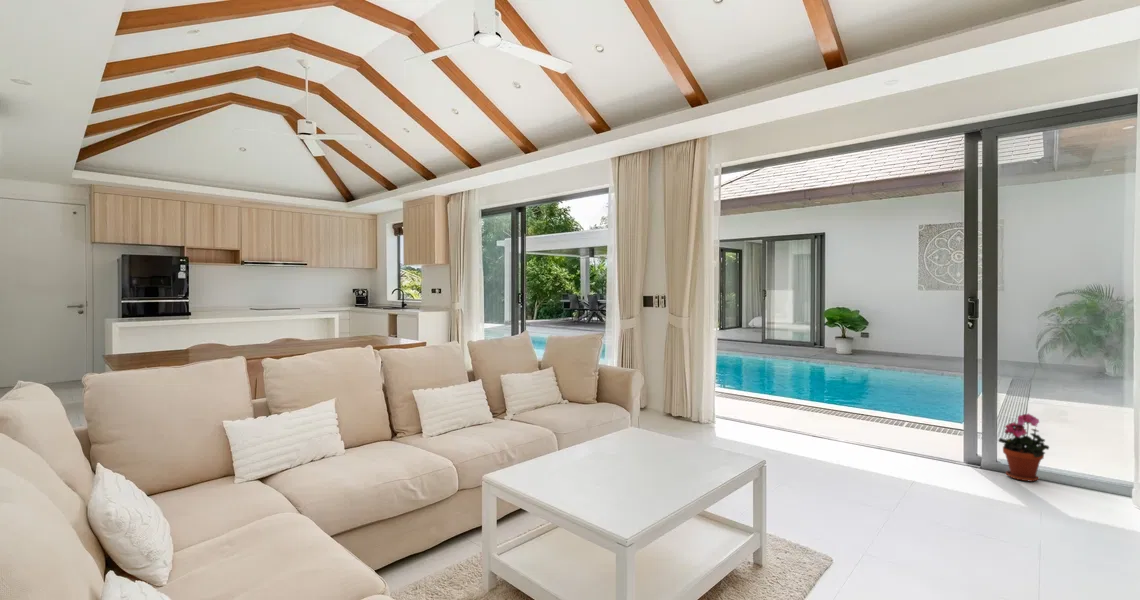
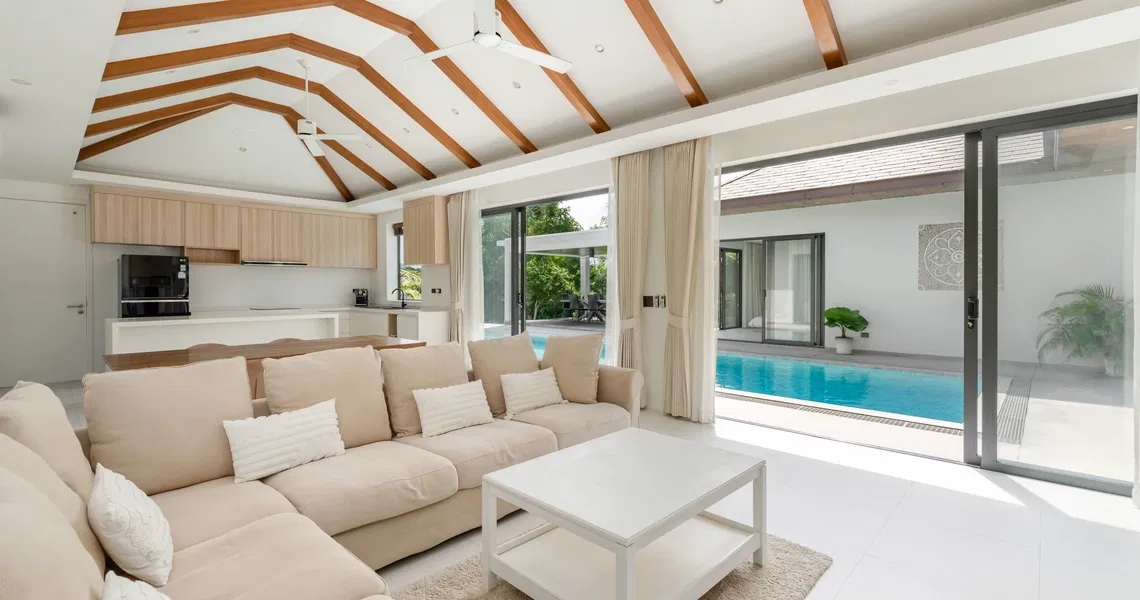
- potted plant (1023, 445)
